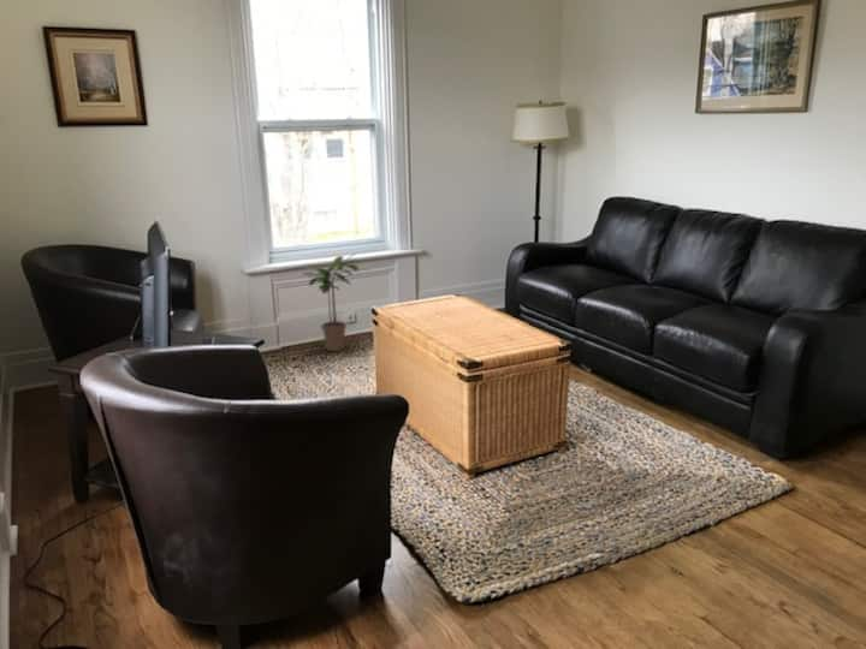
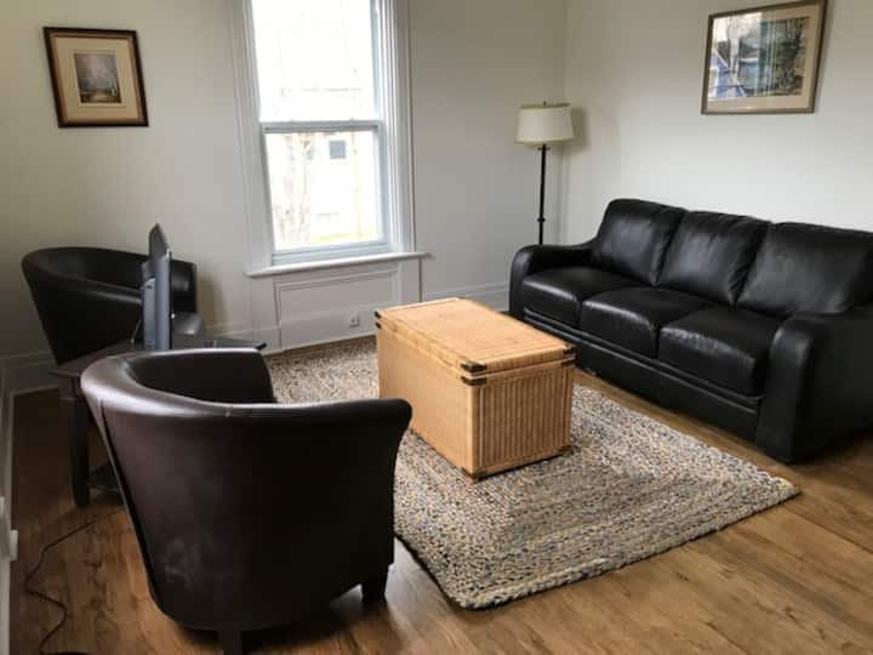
- potted plant (332, 300)
